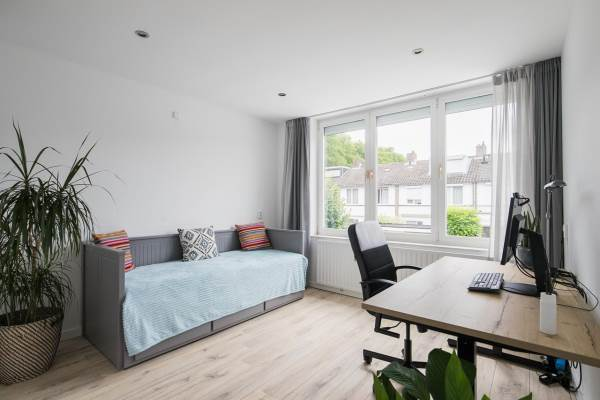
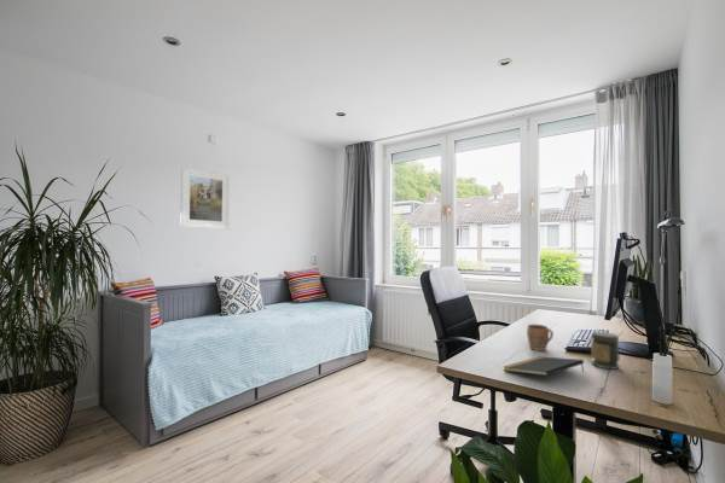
+ mug (539, 337)
+ jar (604, 349)
+ notepad (543, 365)
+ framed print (205, 199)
